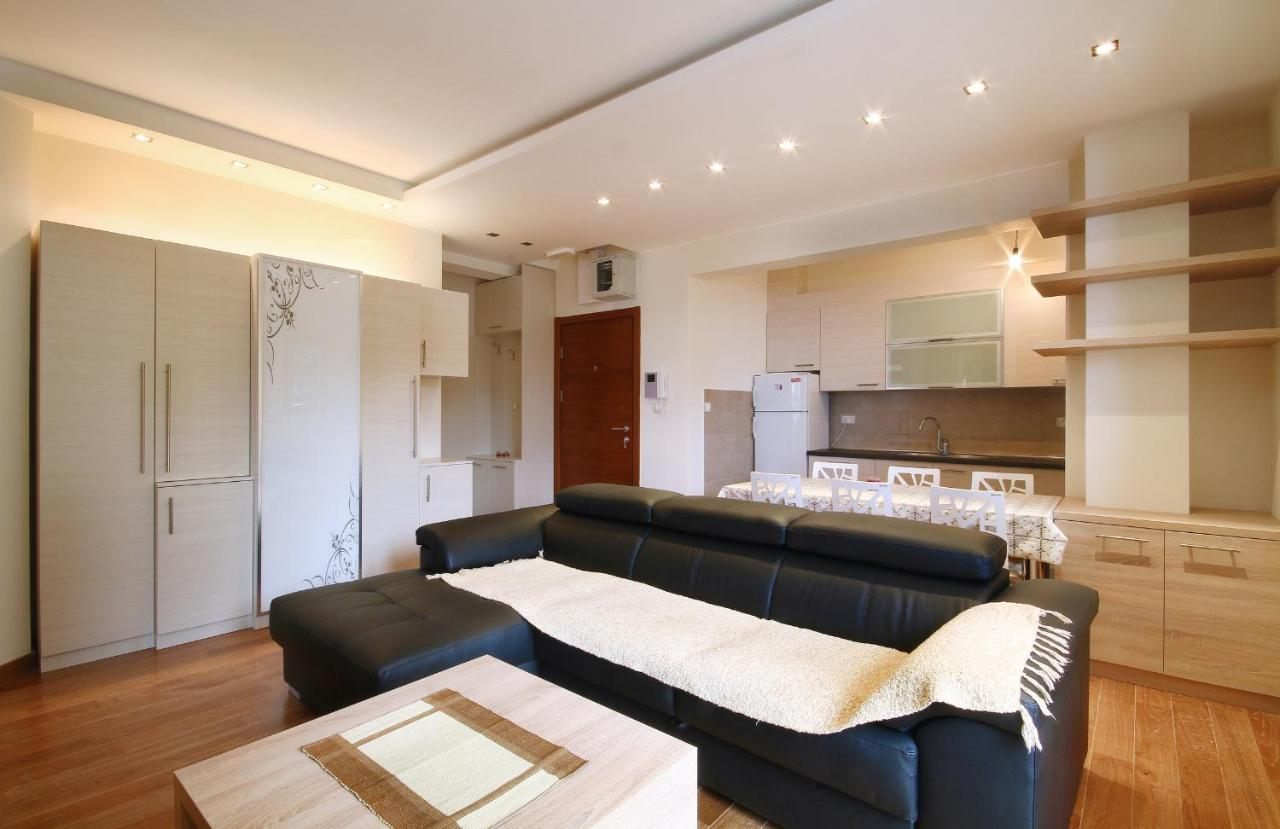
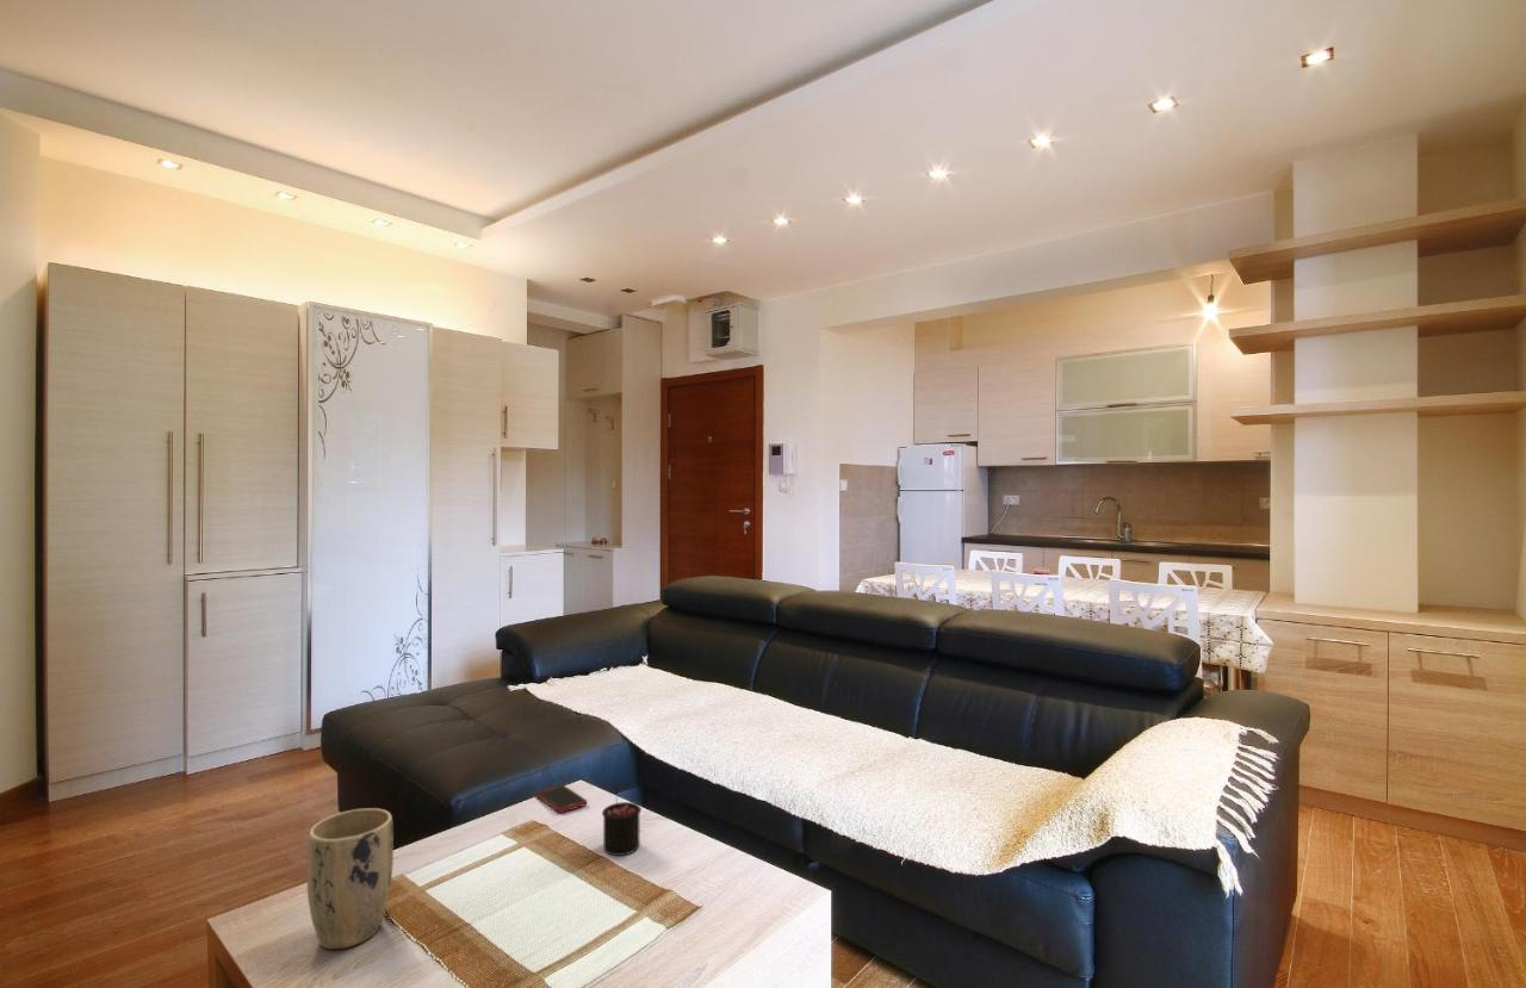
+ plant pot (351, 877)
+ candle (621, 819)
+ cell phone (560, 797)
